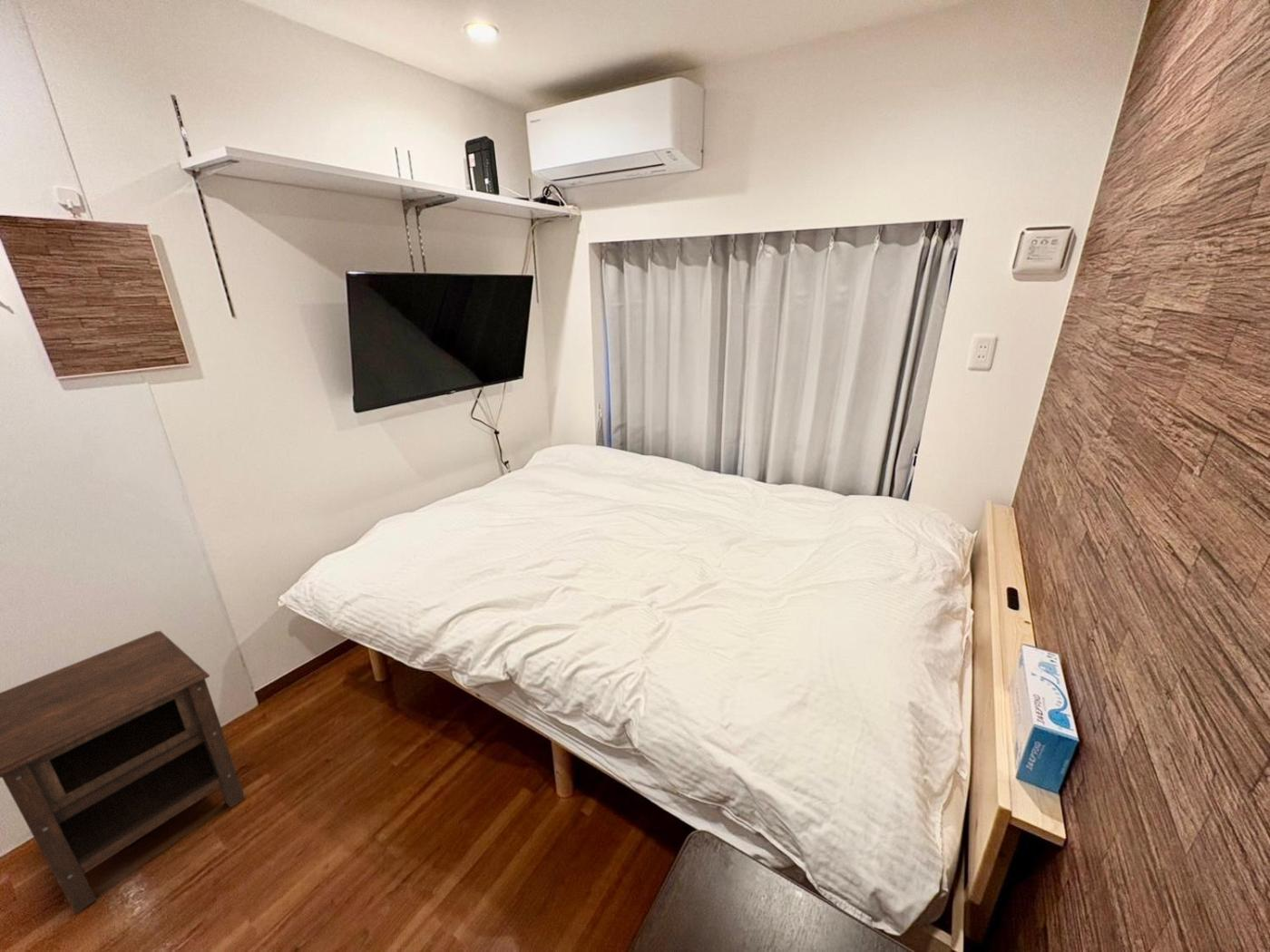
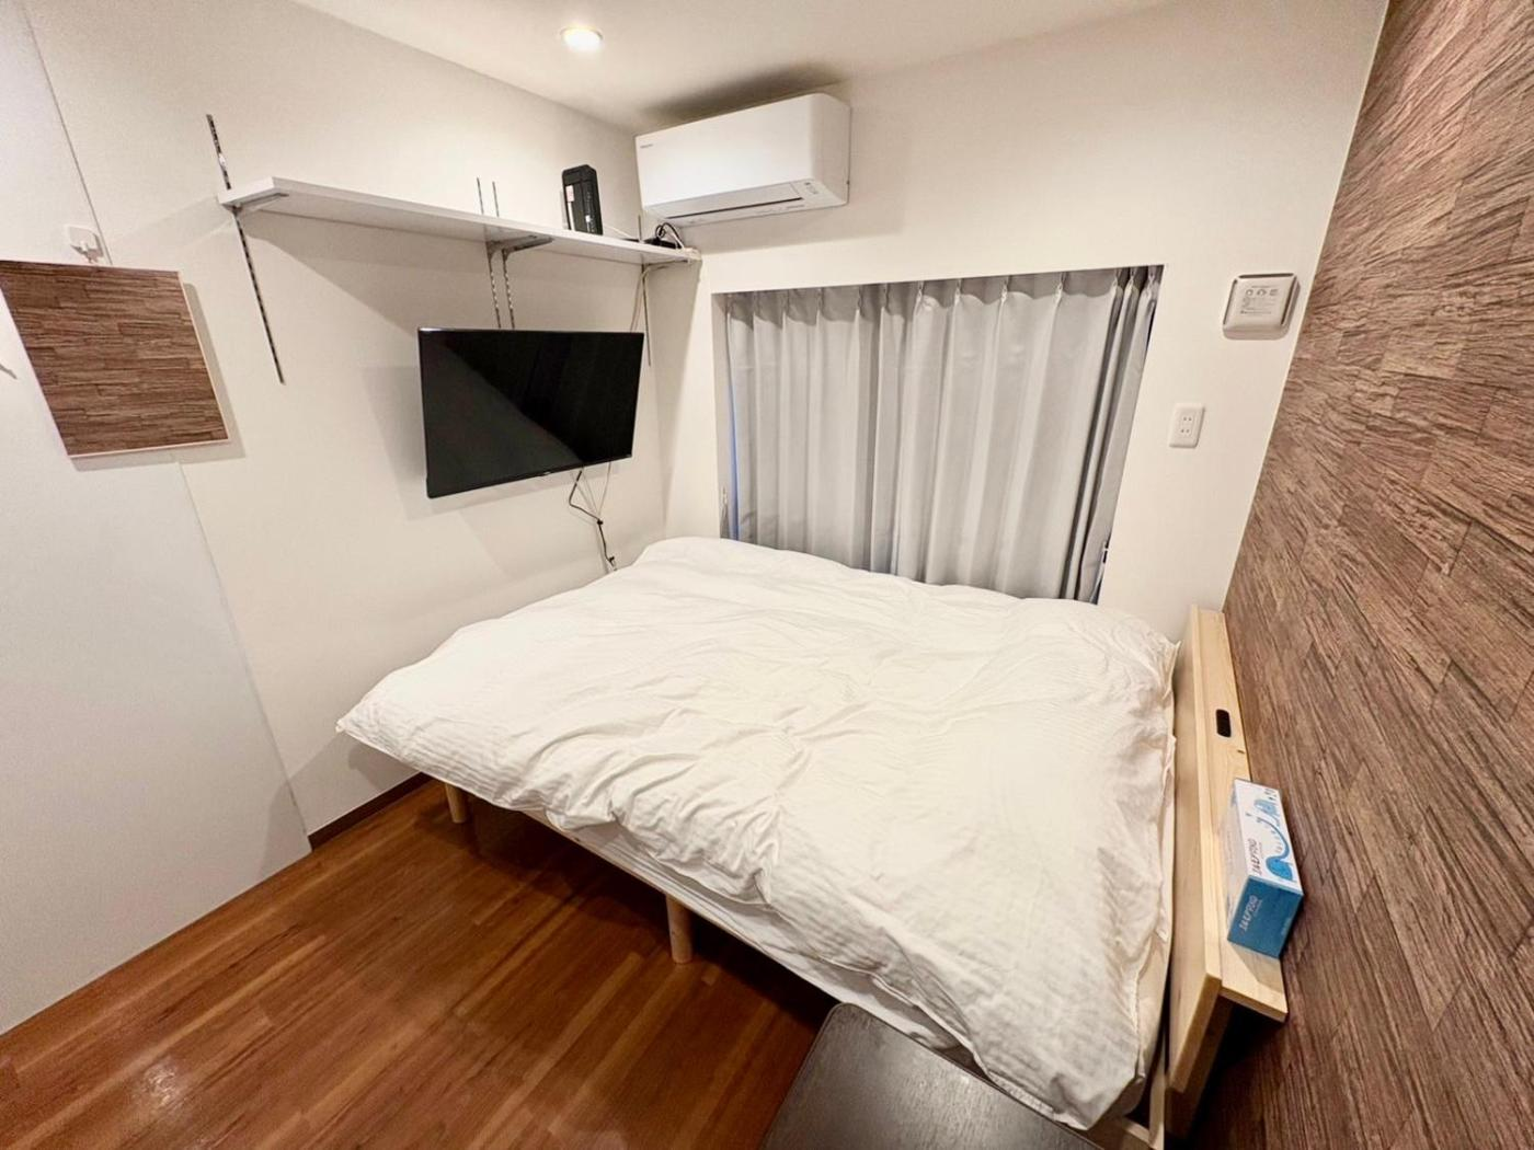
- nightstand (121, 755)
